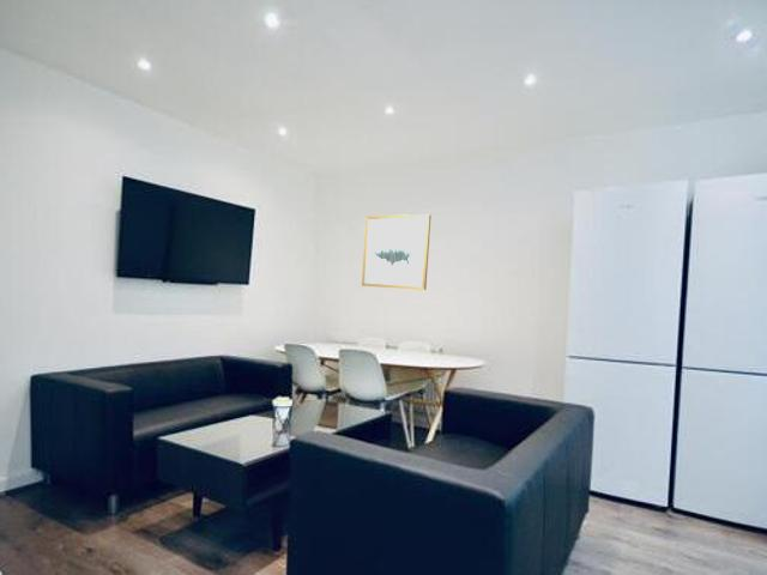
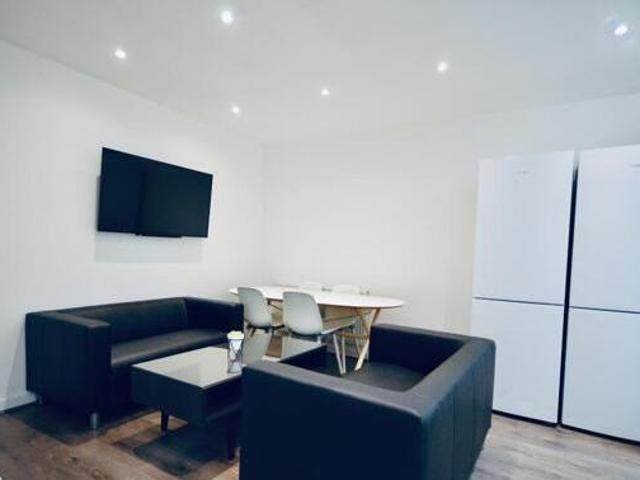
- wall art (394, 252)
